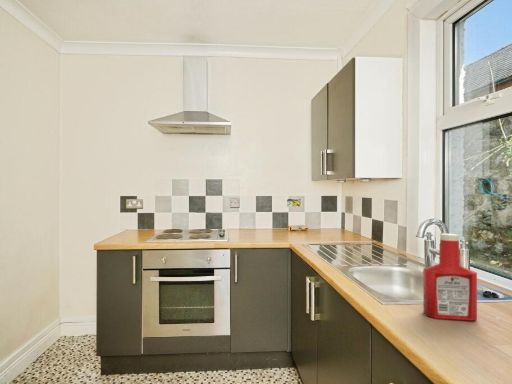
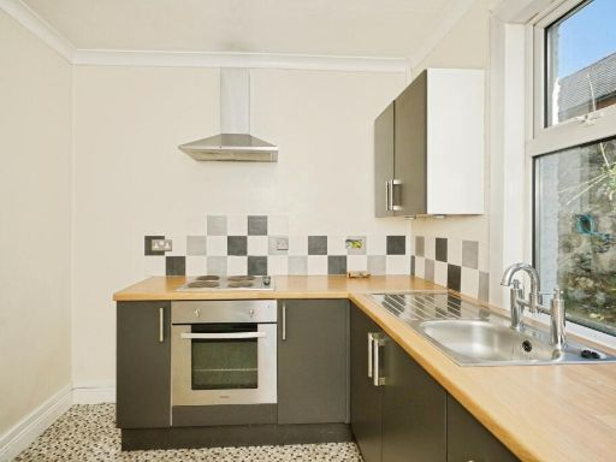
- soap bottle (449, 275)
